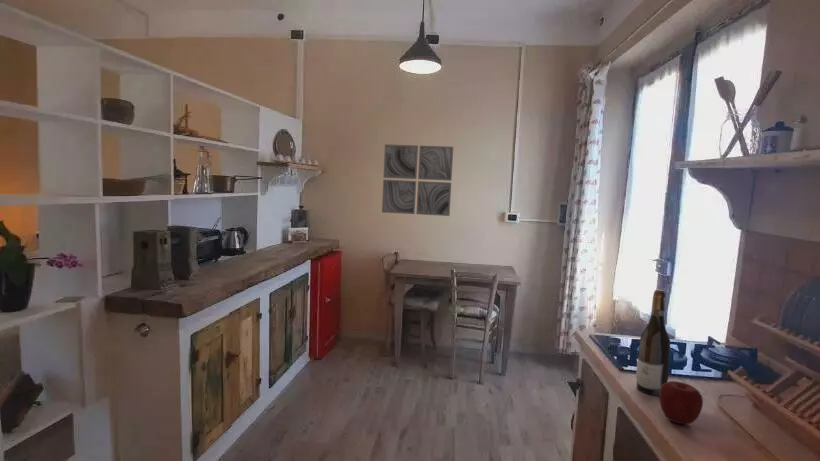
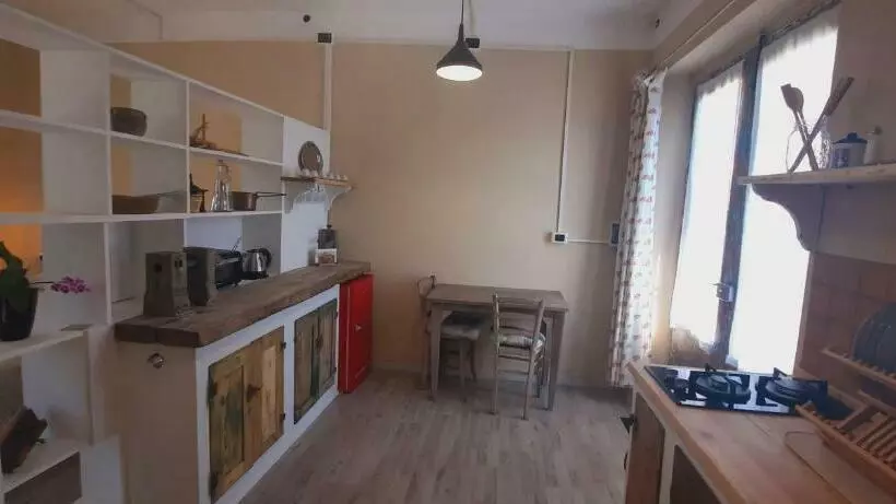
- wine bottle (655, 340)
- wall art (416, 178)
- apple (680, 402)
